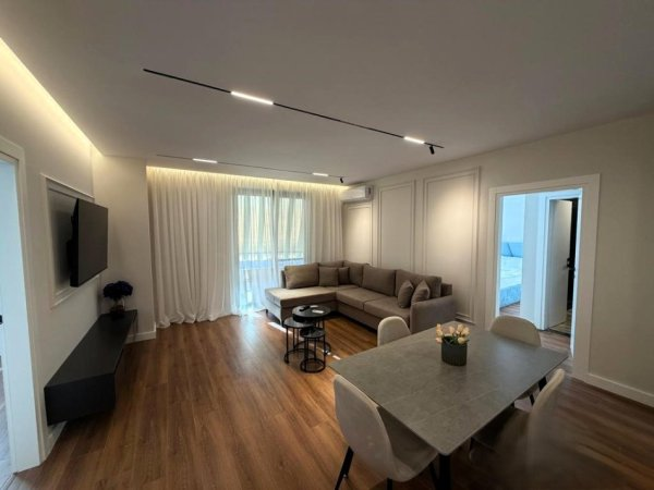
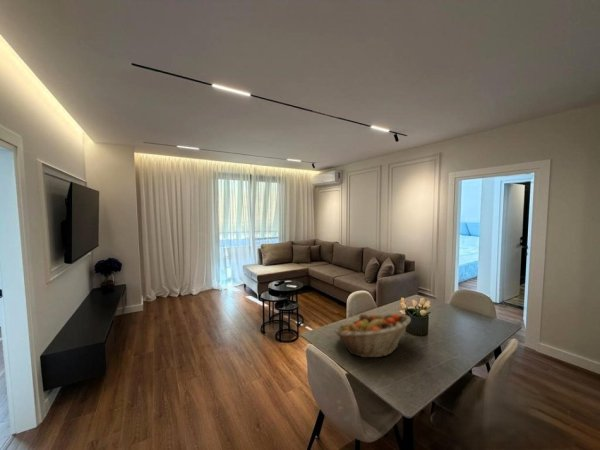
+ fruit basket (372, 330)
